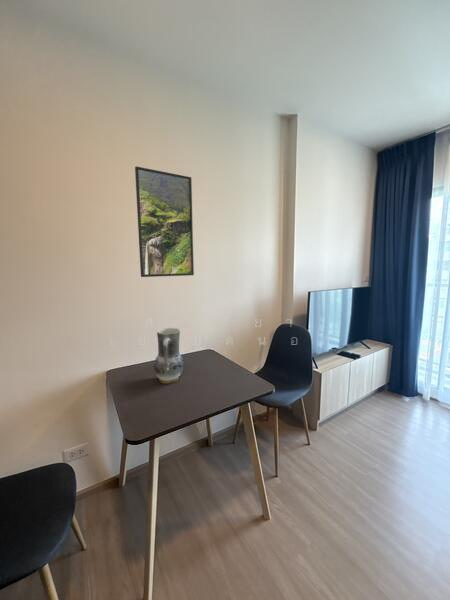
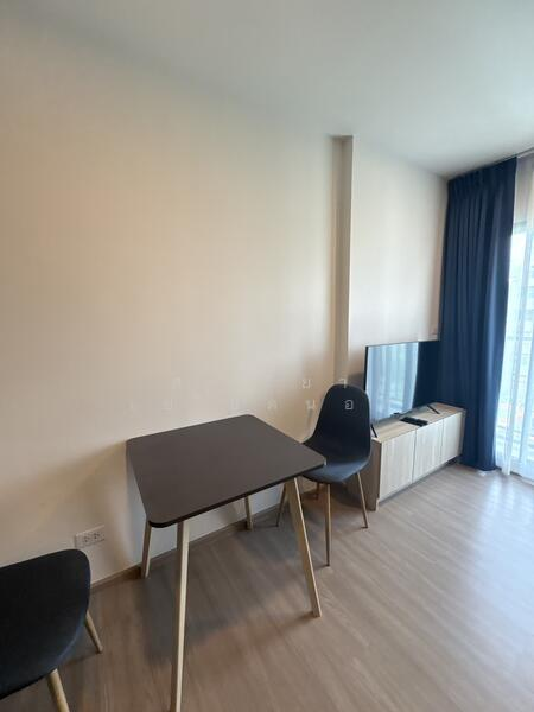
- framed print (166, 225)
- vase (168, 355)
